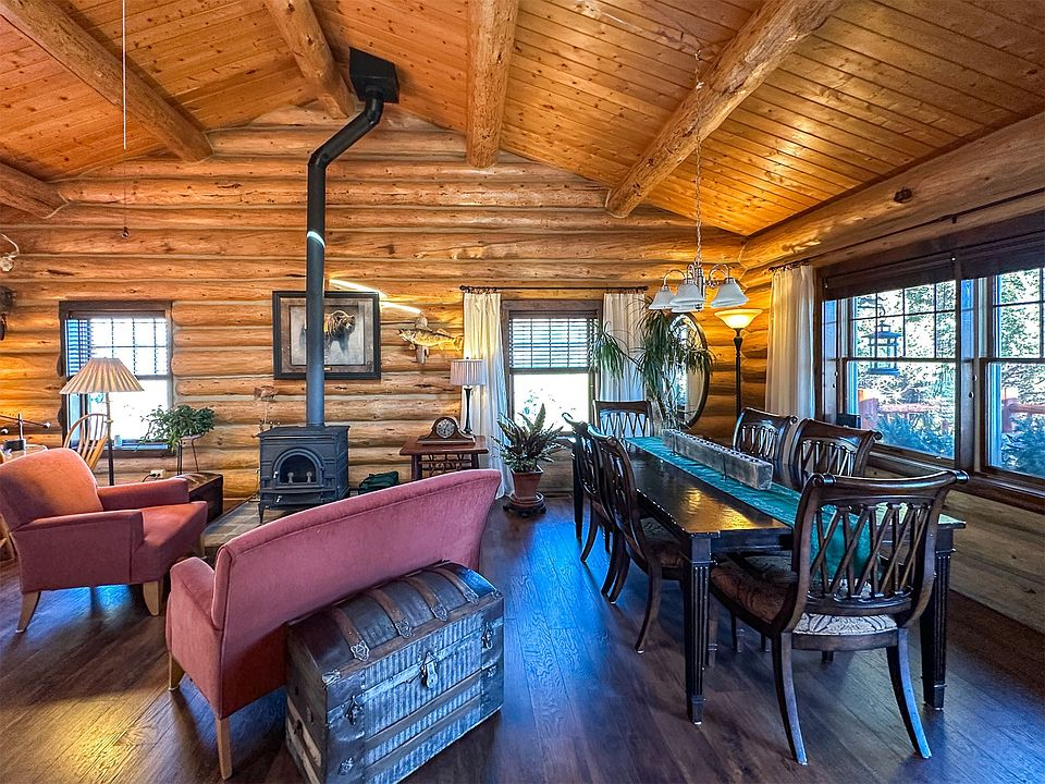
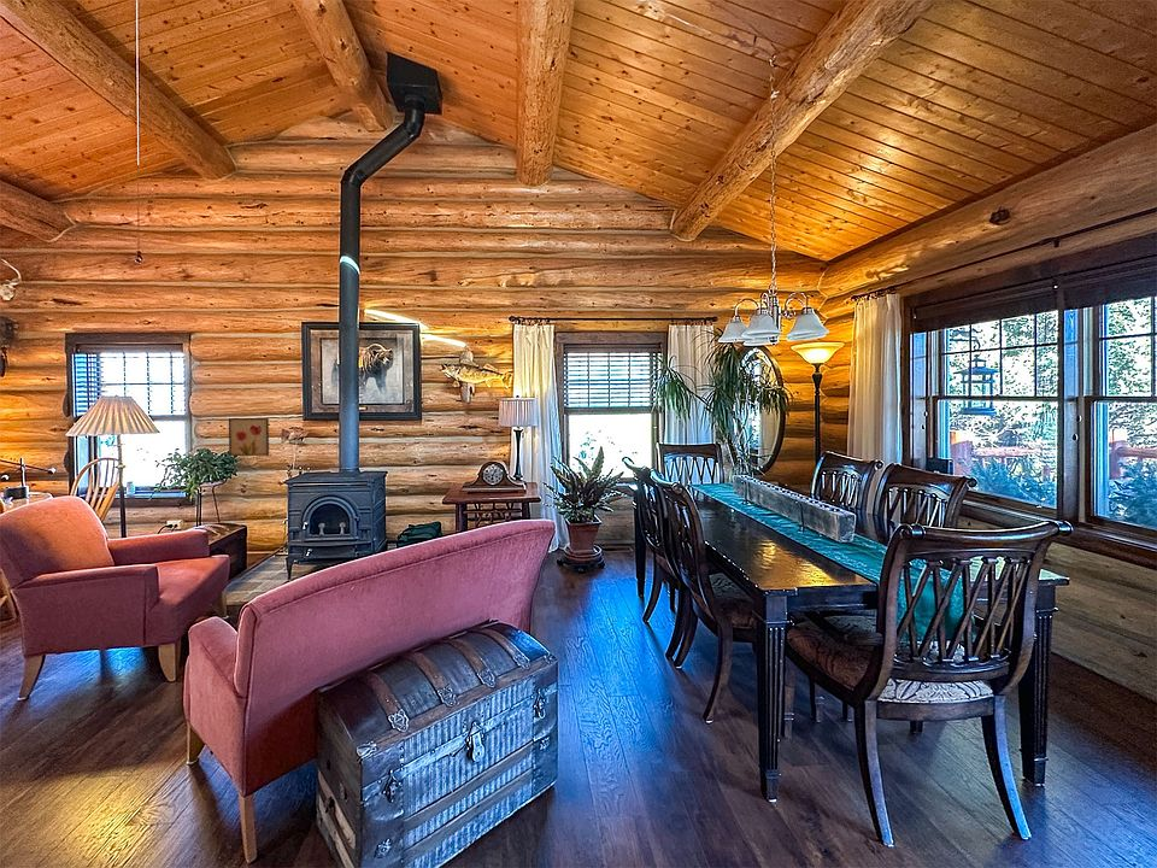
+ wall art (248, 436)
